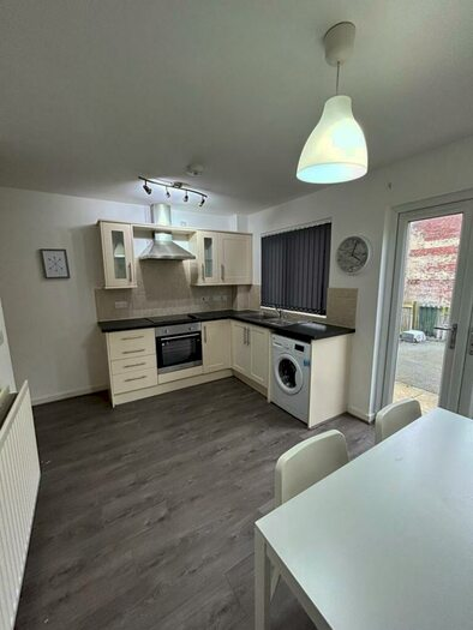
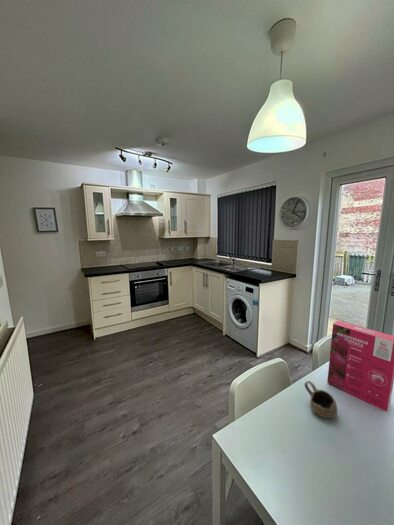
+ cereal box (360, 362)
+ cup (321, 398)
